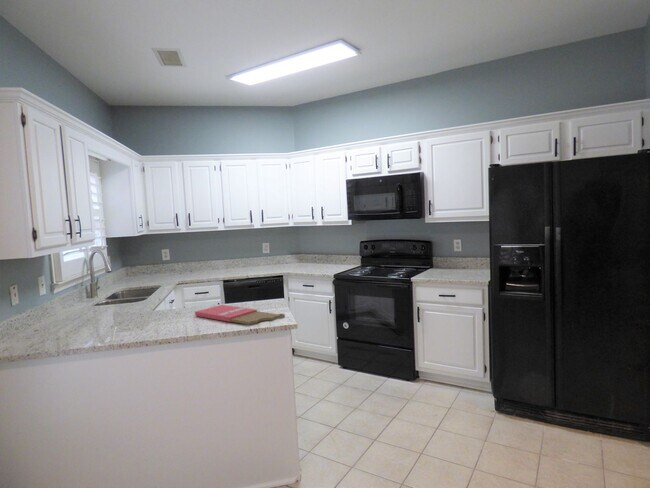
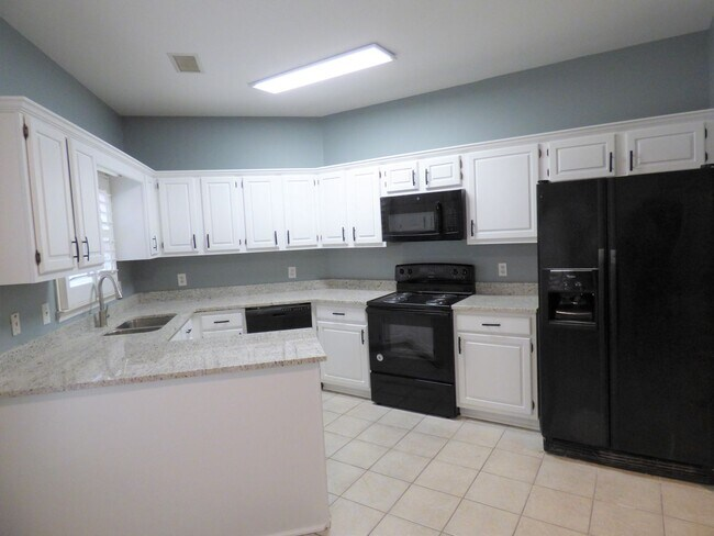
- cutting board (239, 313)
